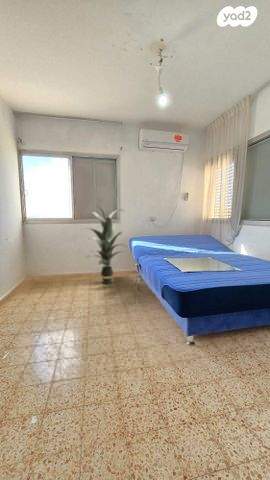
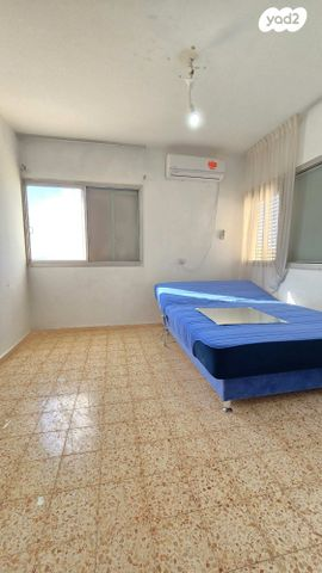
- indoor plant (103, 244)
